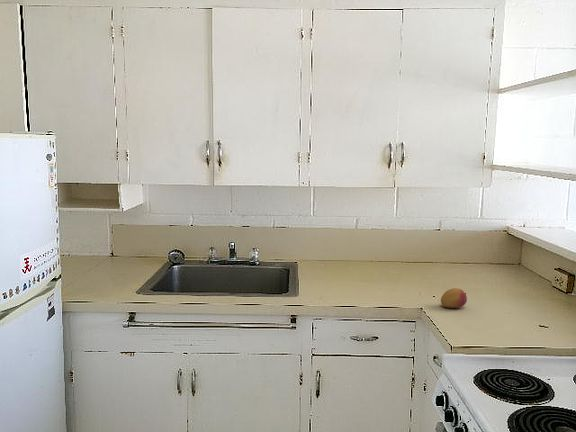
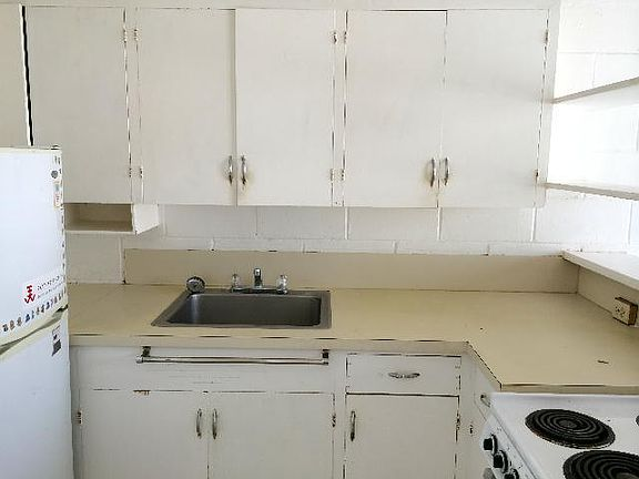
- fruit (454, 298)
